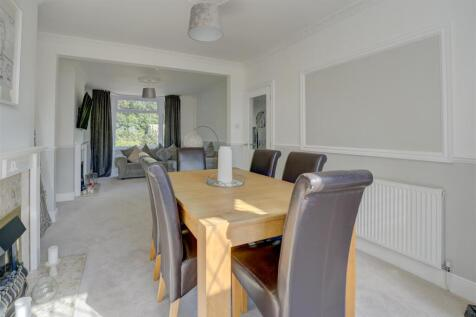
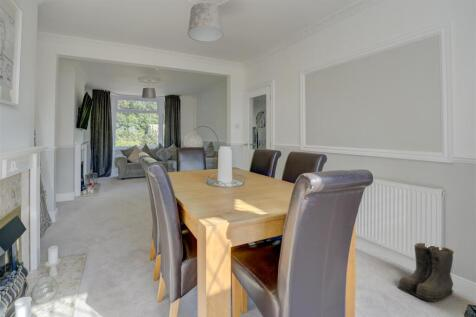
+ boots (426, 269)
